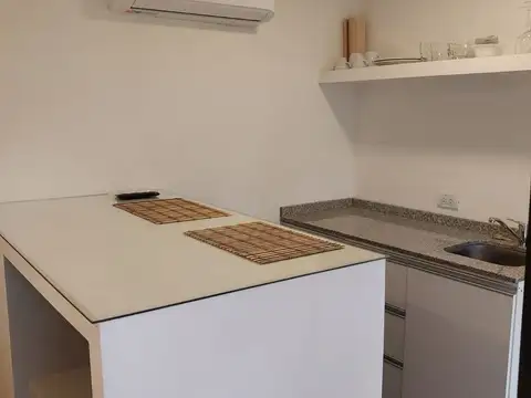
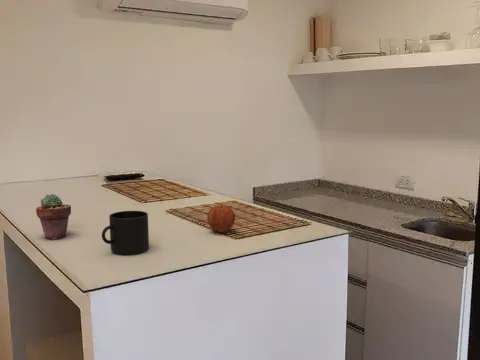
+ apple (221, 218)
+ mug (124, 232)
+ potted succulent (54, 215)
